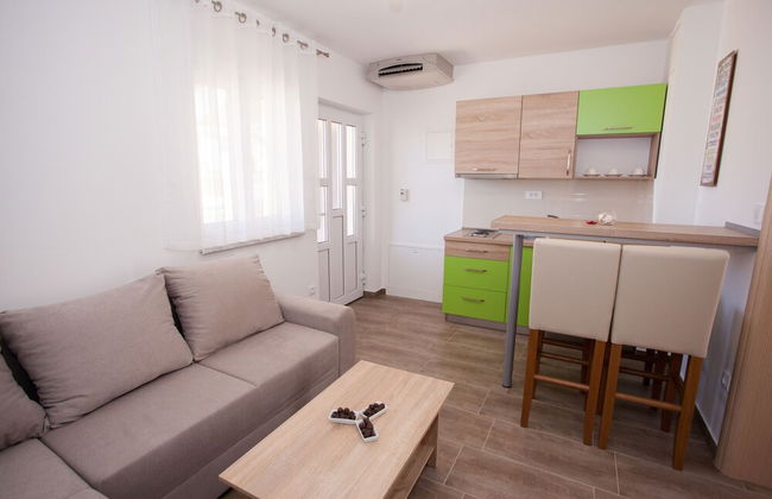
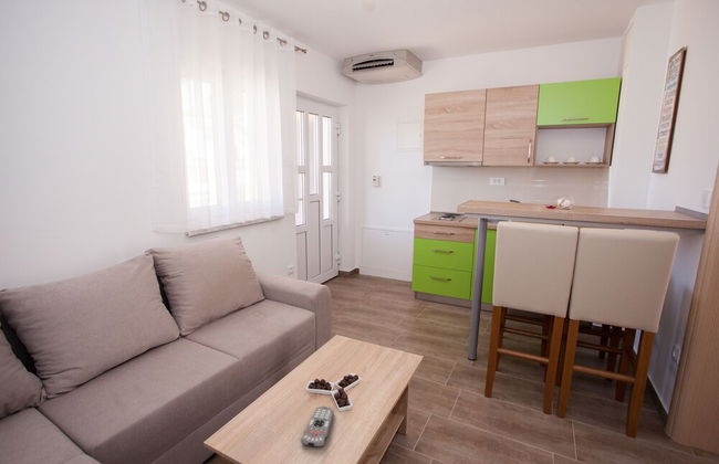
+ remote control (319, 424)
